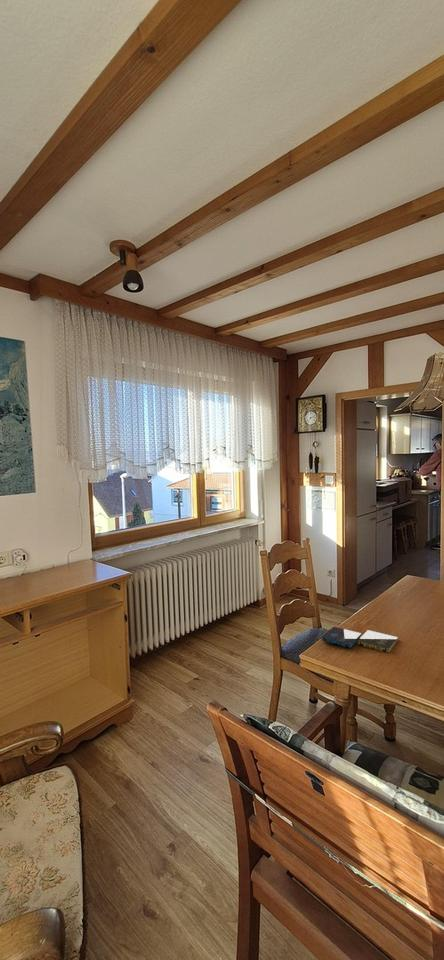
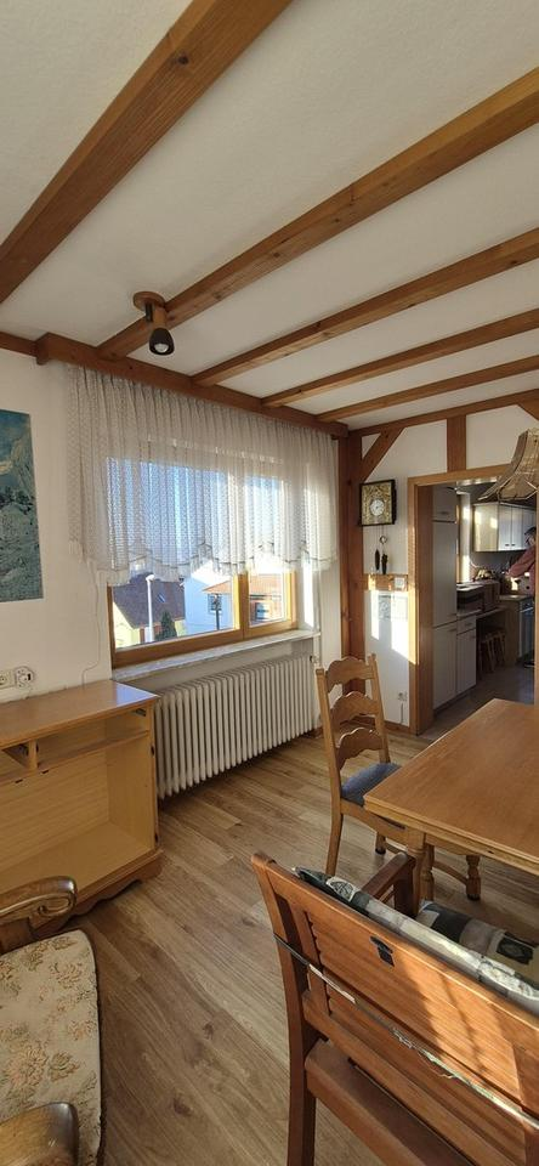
- music album box set (359, 638)
